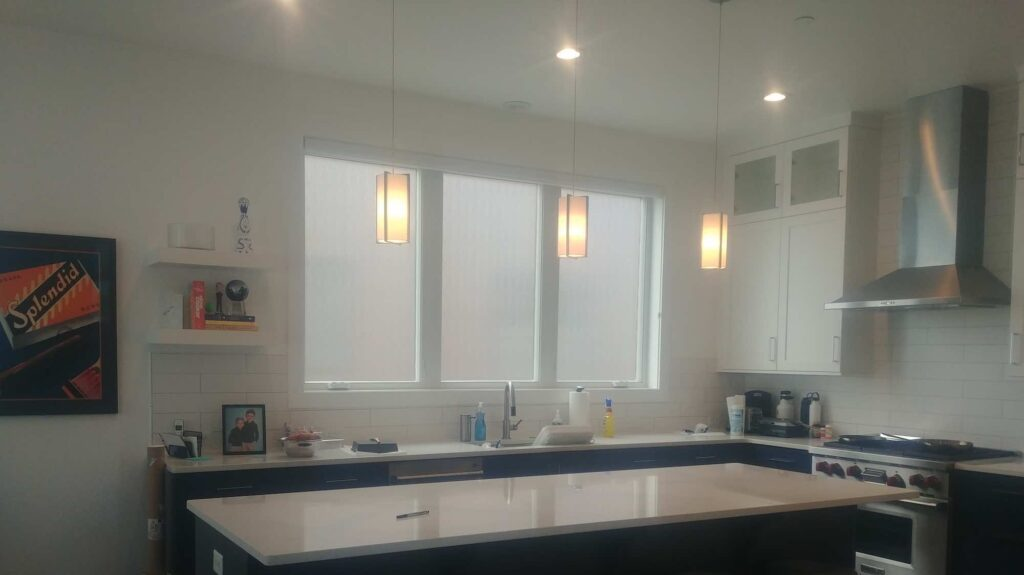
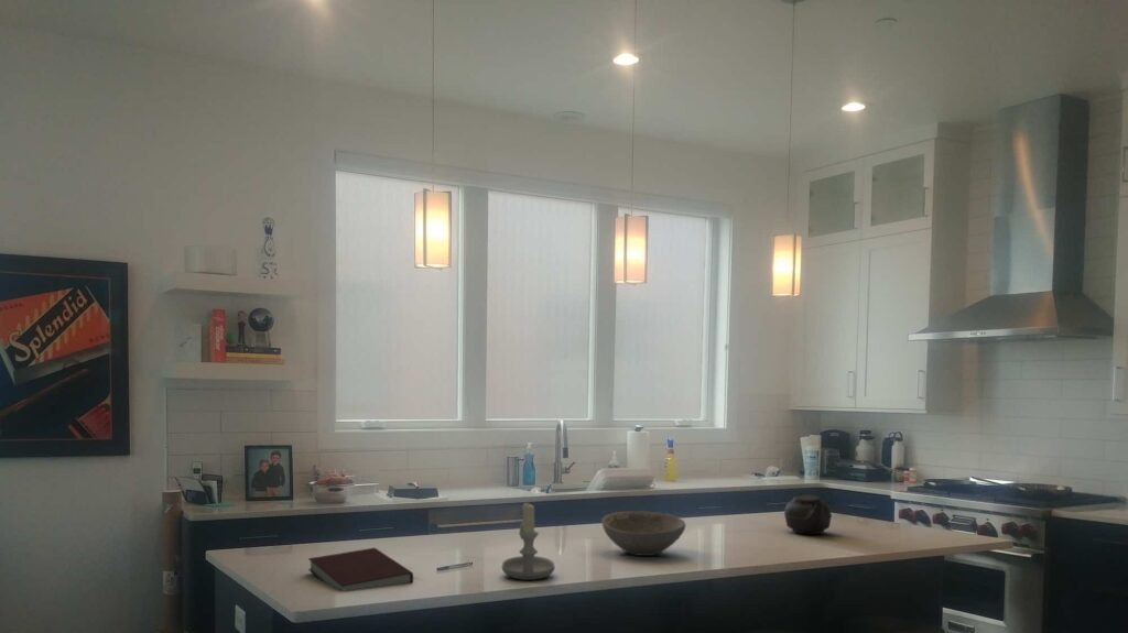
+ candle (529, 538)
+ bowl (642, 536)
+ notebook (359, 570)
+ teapot (809, 515)
